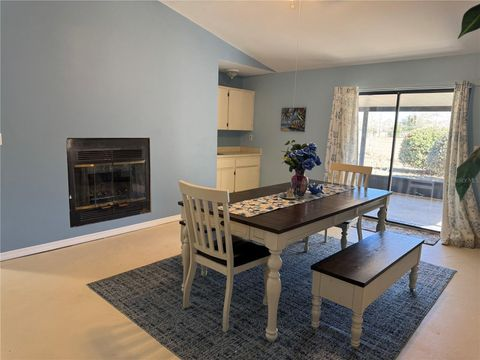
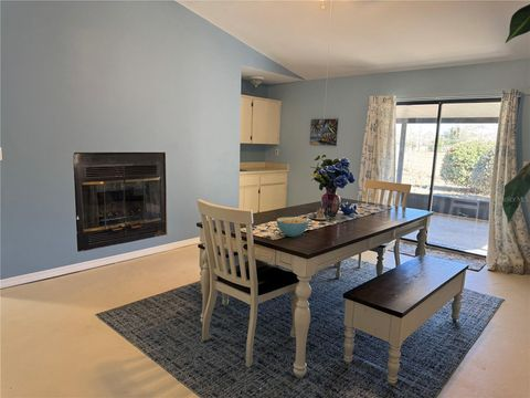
+ cereal bowl (292, 228)
